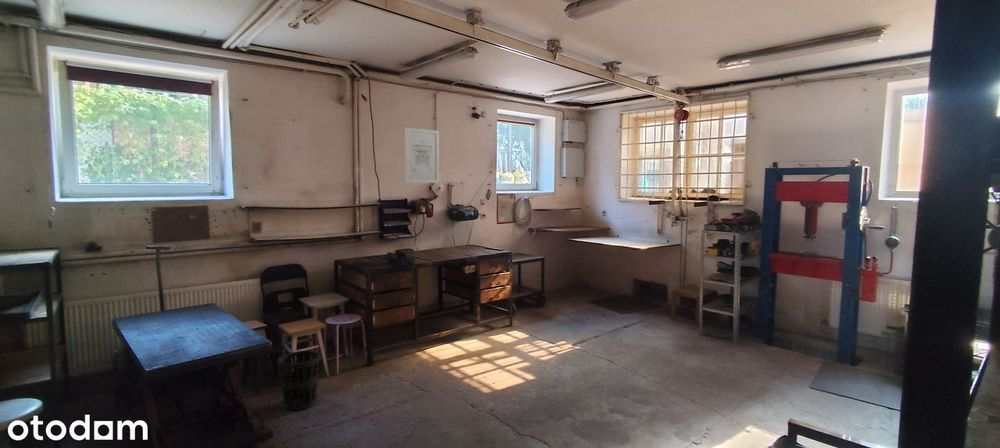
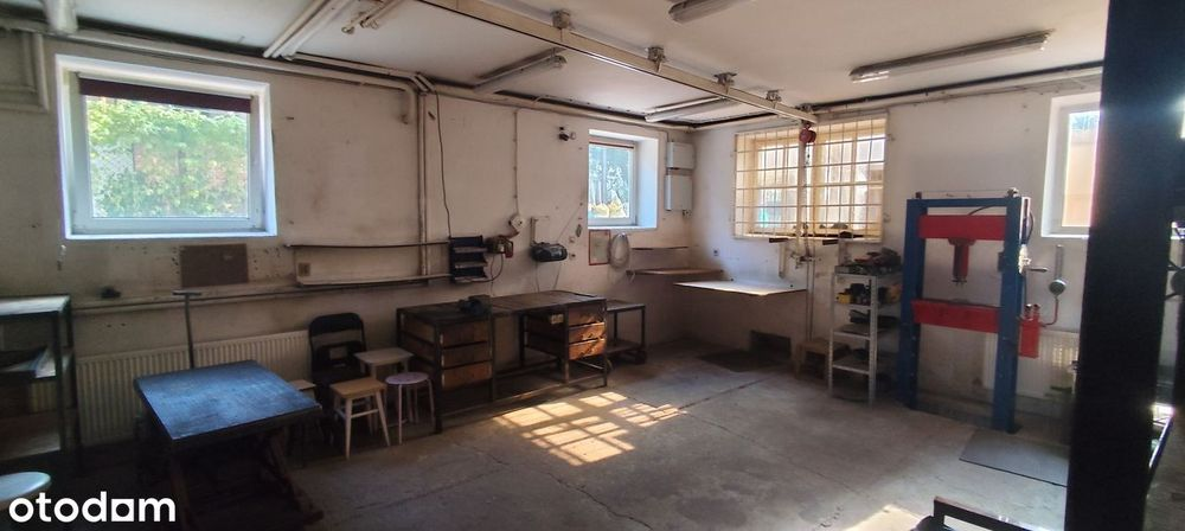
- wall art (422, 156)
- wastebasket (299, 380)
